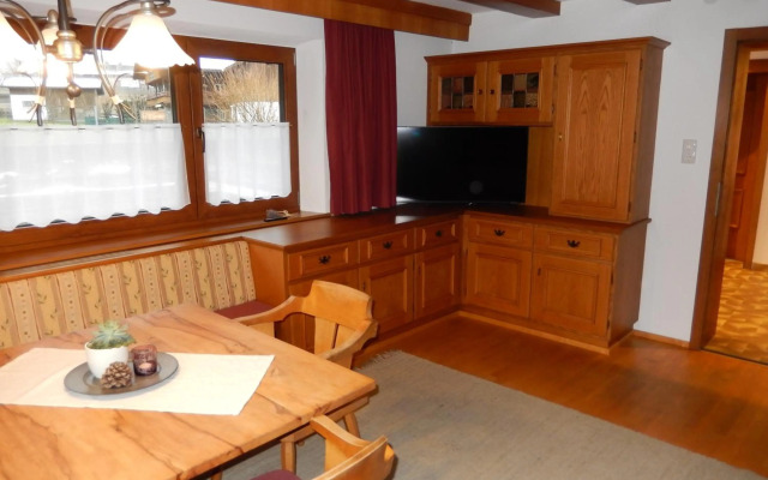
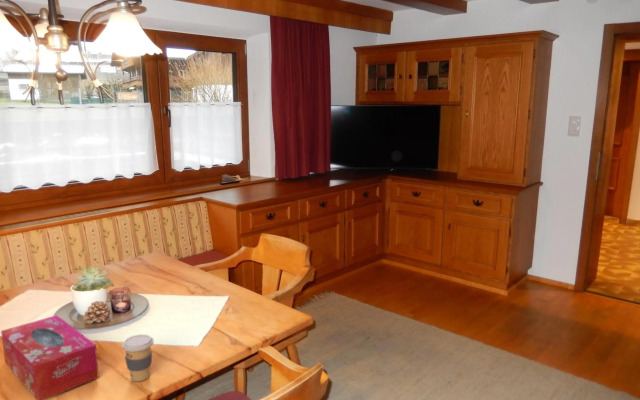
+ tissue box (48, 353)
+ coffee cup (139, 358)
